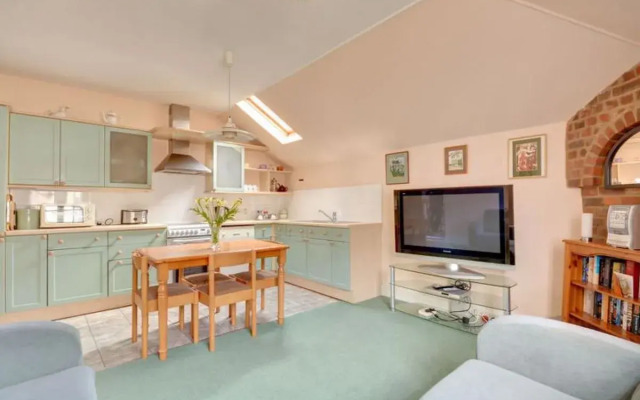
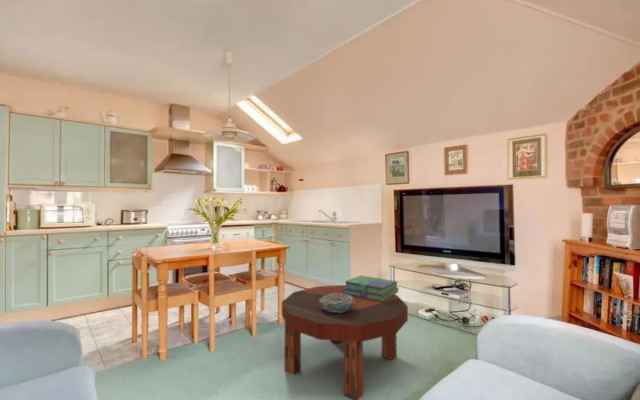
+ stack of books (370, 286)
+ coffee table (344, 331)
+ decorative bowl (337, 302)
